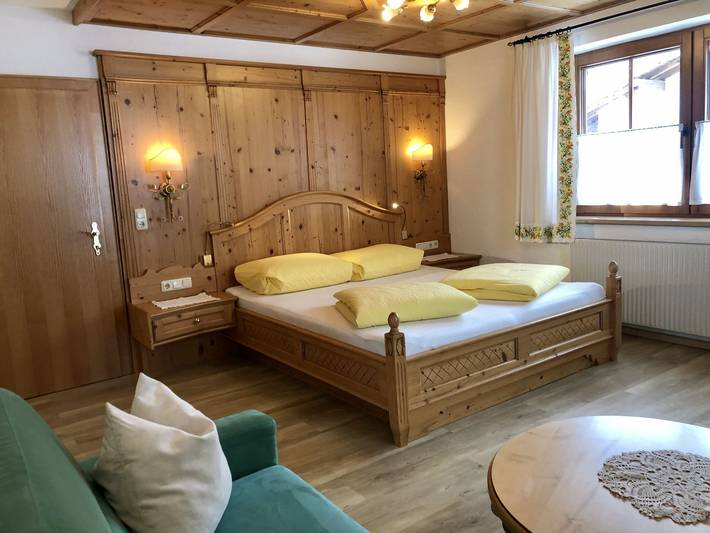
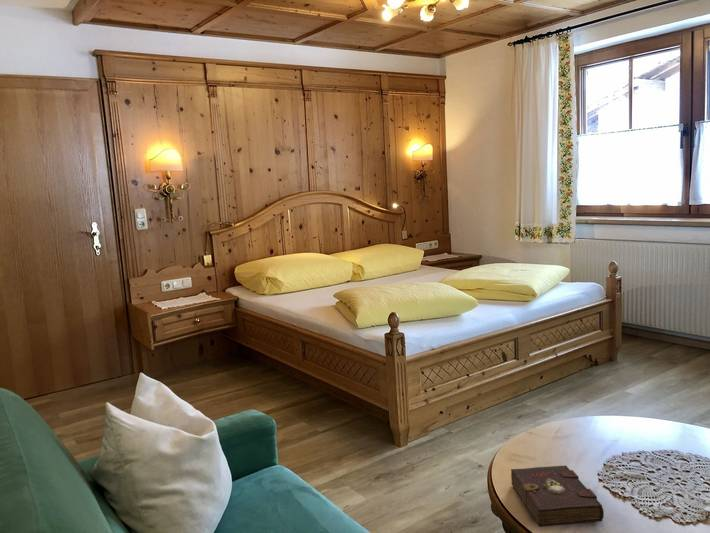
+ book (552, 489)
